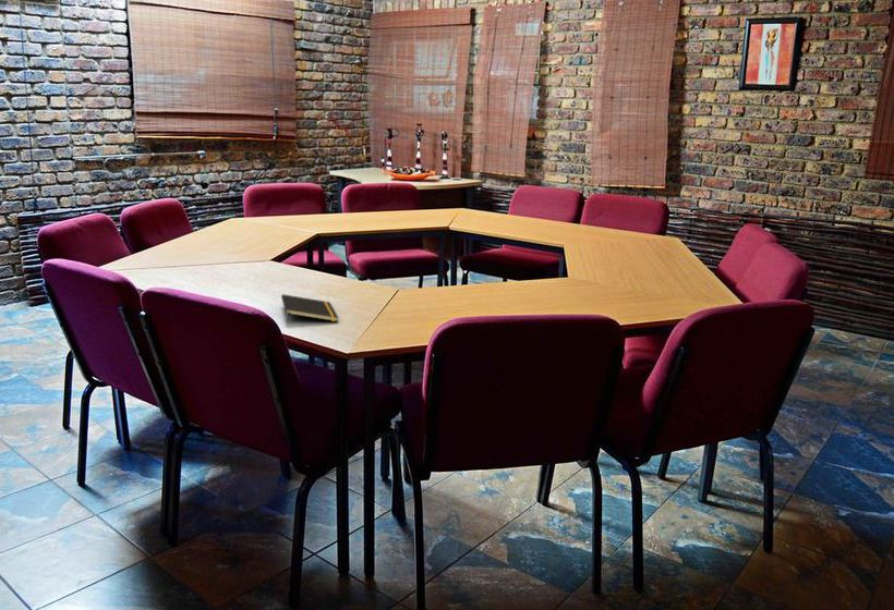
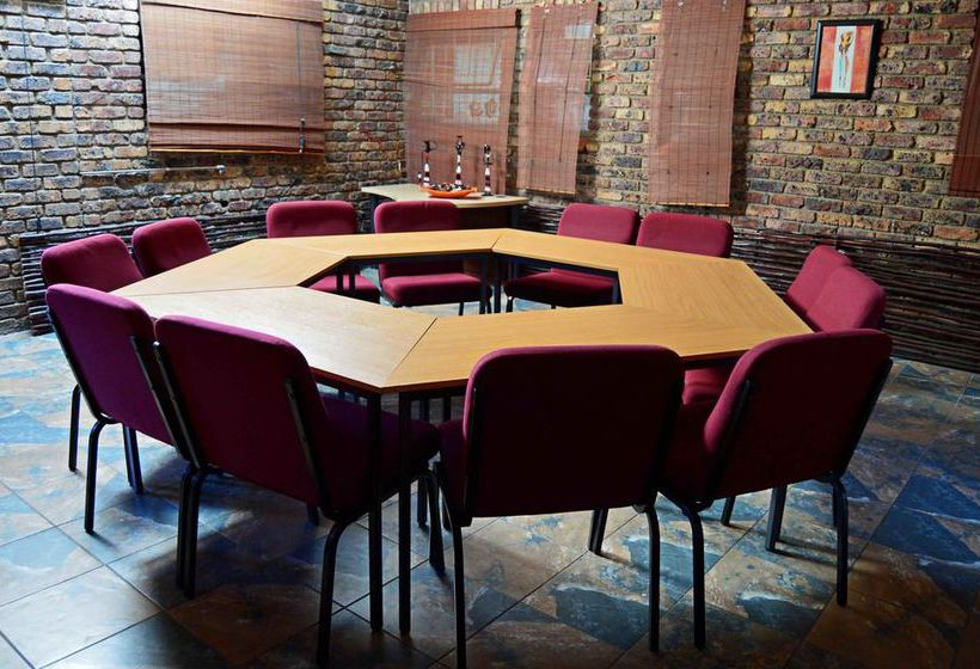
- notepad (309, 307)
